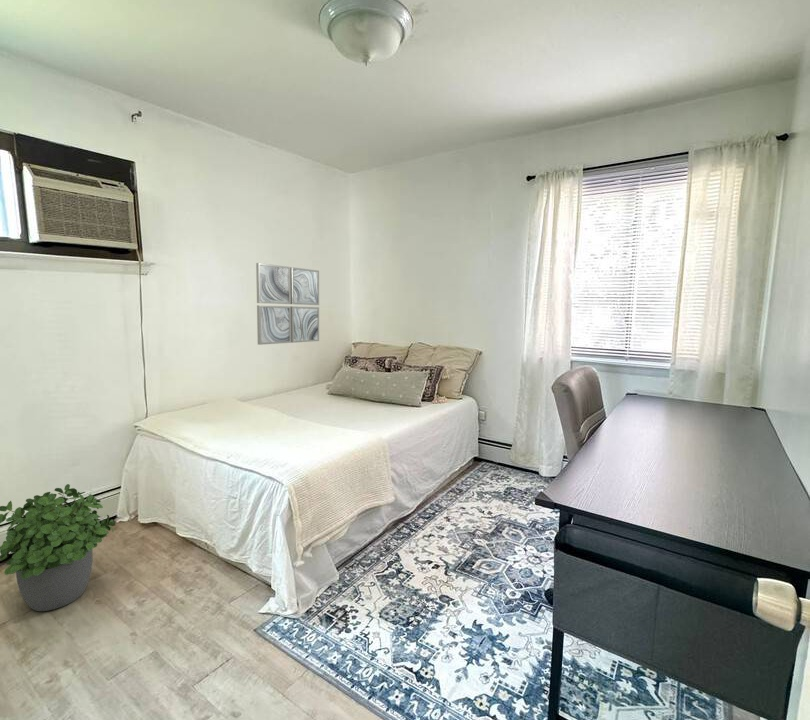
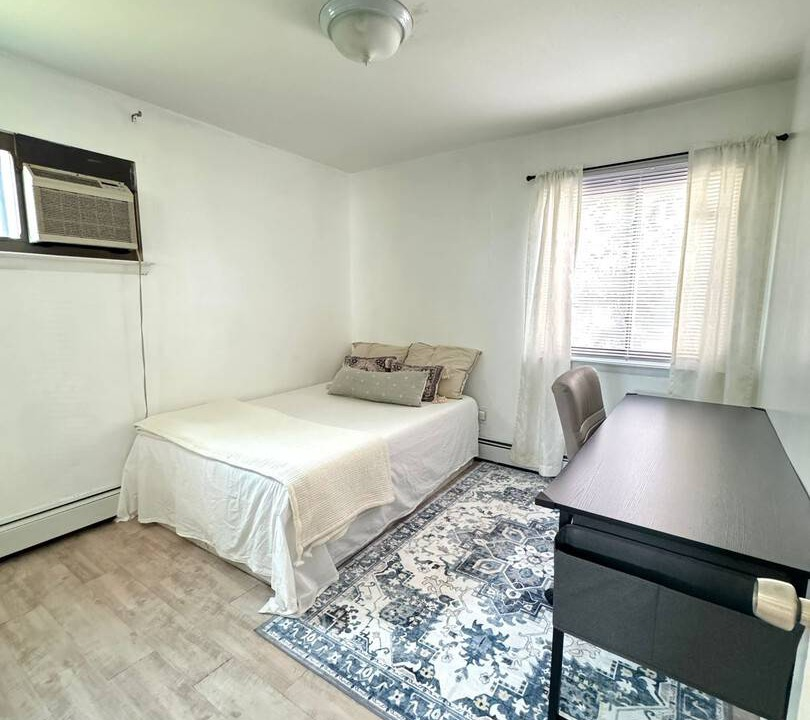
- potted plant (56, 544)
- wall art (290, 306)
